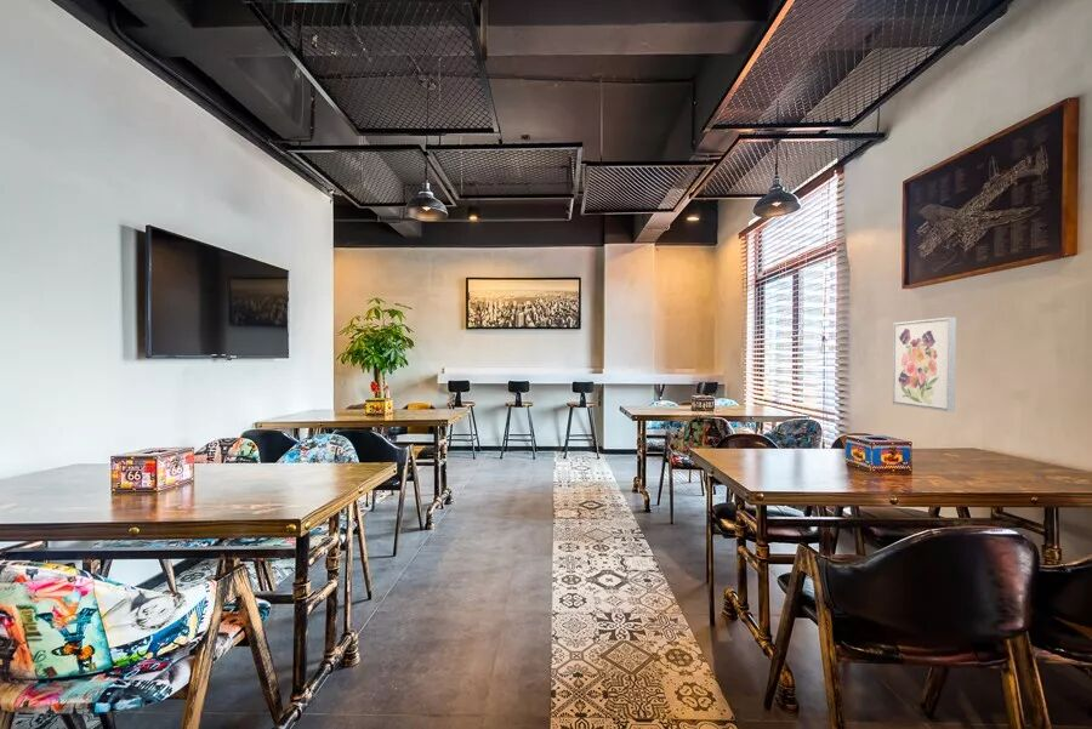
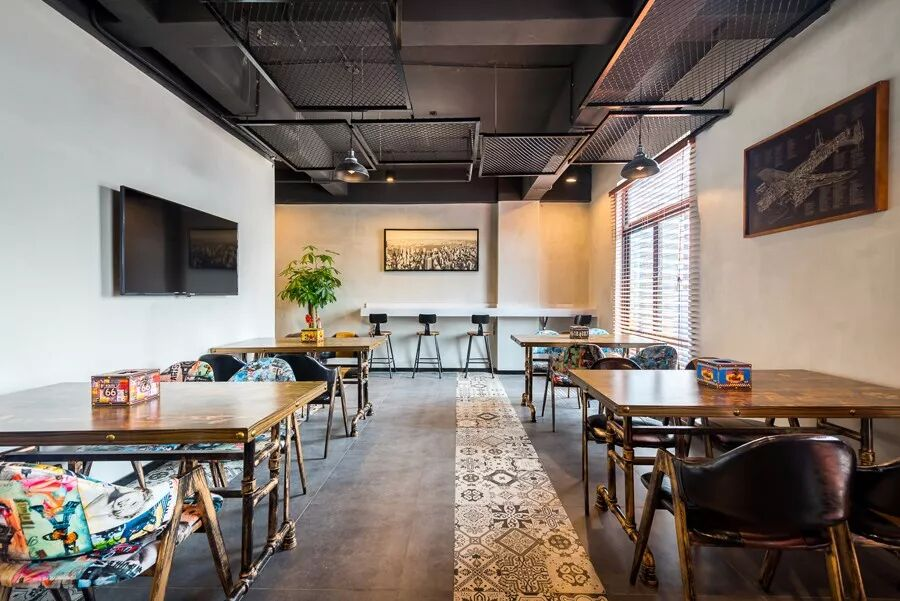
- wall art (921, 364)
